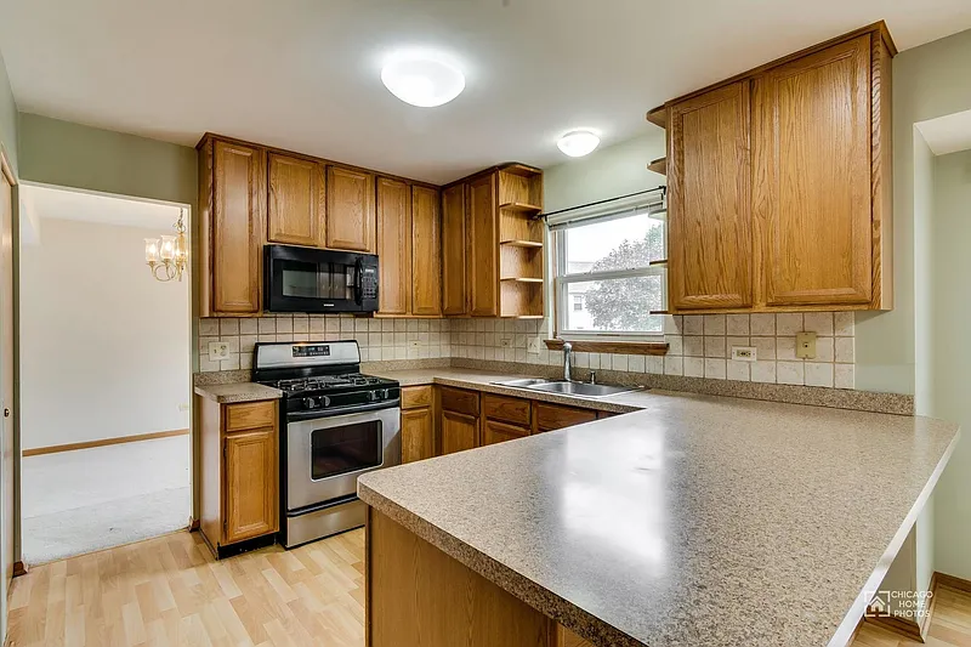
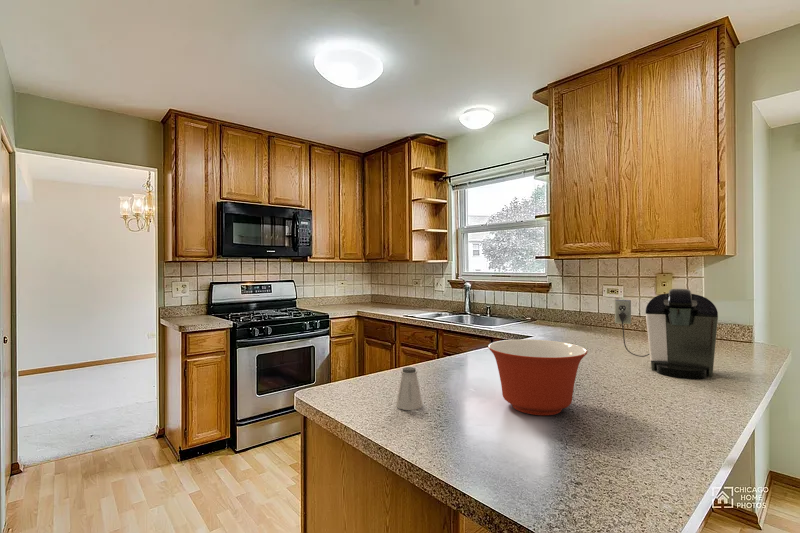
+ mixing bowl (536, 377)
+ saltshaker (409, 387)
+ coffee maker (661, 329)
